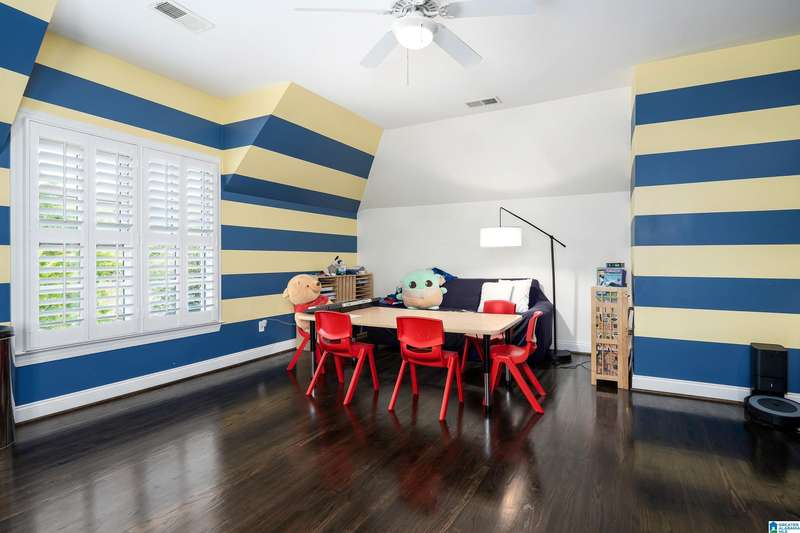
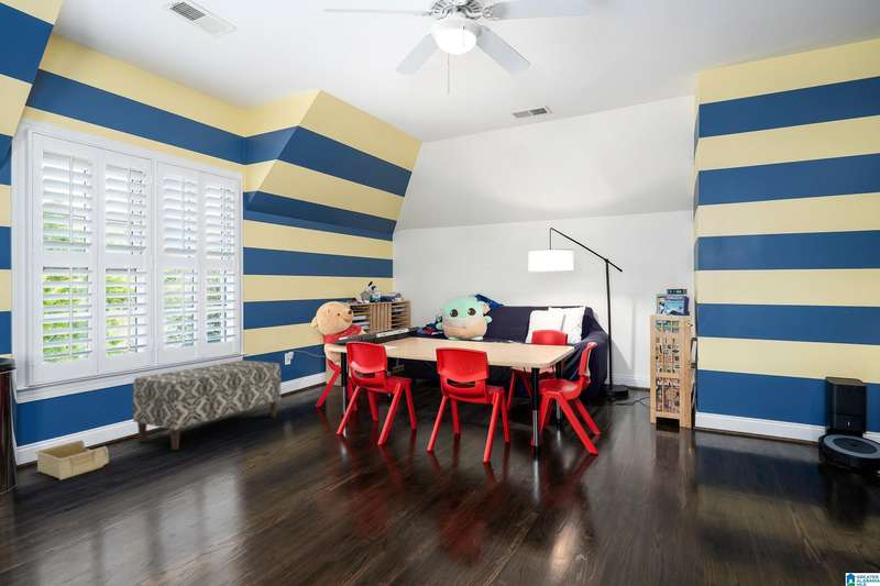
+ bench (213, 398)
+ storage bin (73, 457)
